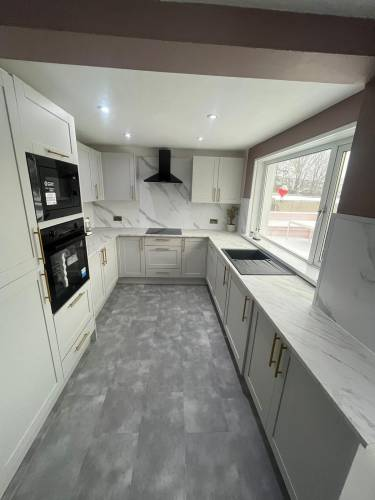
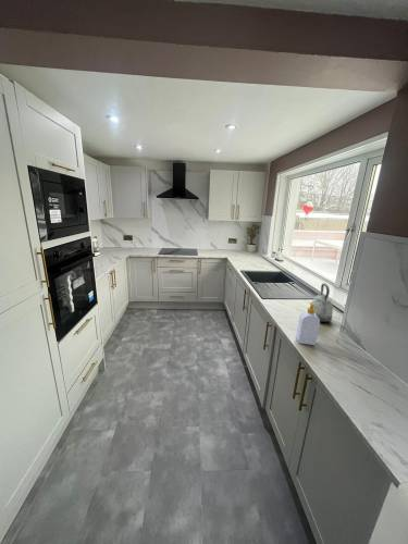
+ kettle (321, 300)
+ soap bottle (308, 322)
